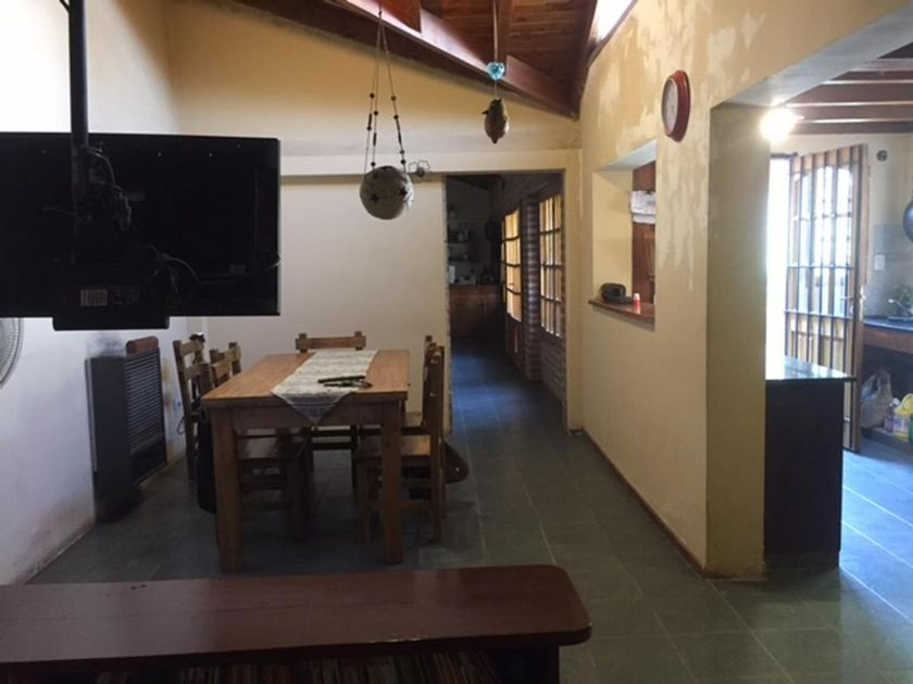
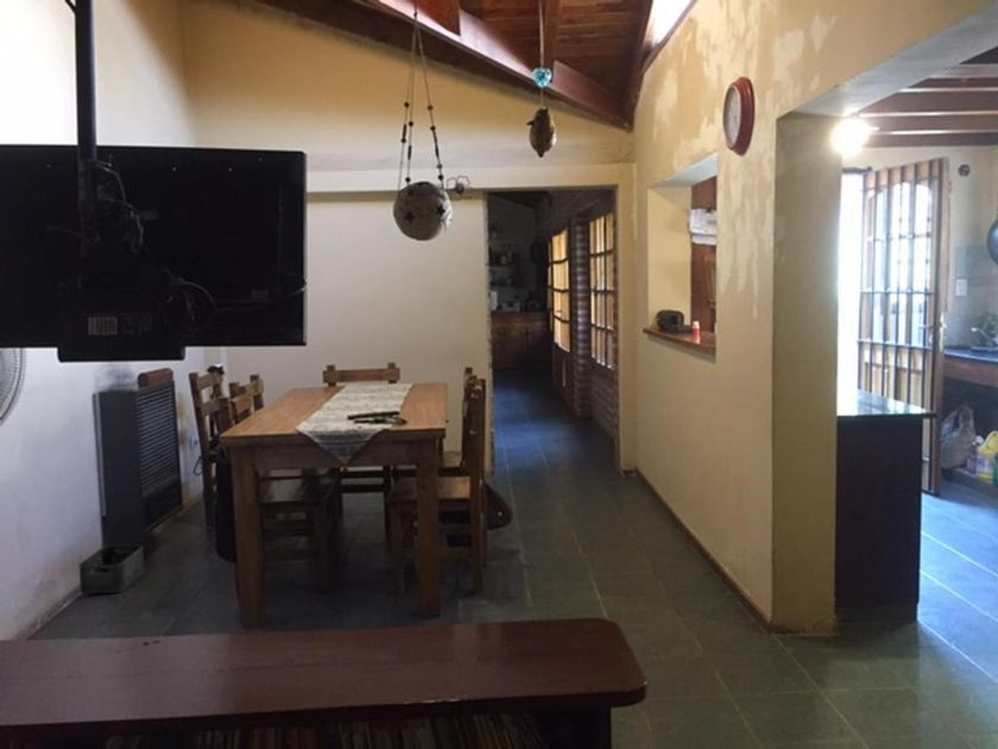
+ storage bin (112, 568)
